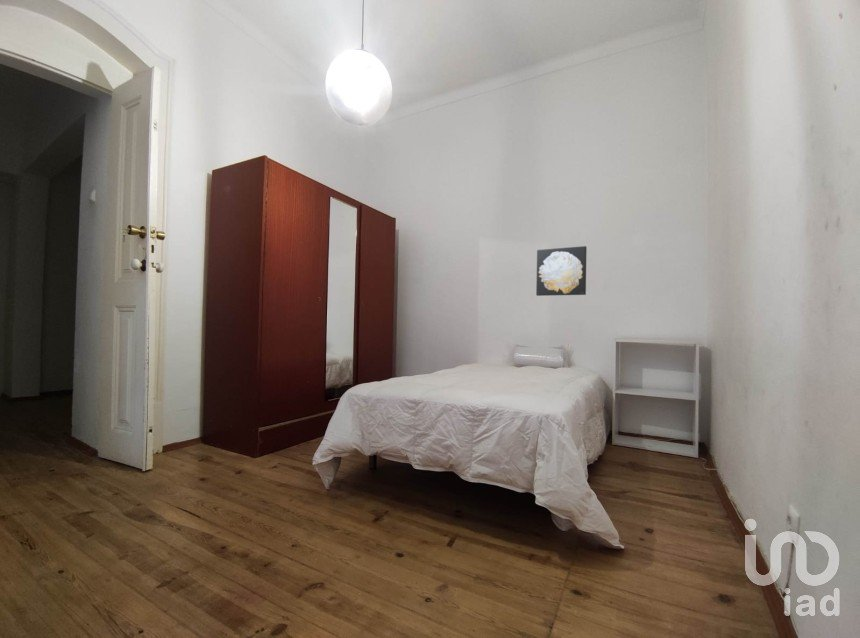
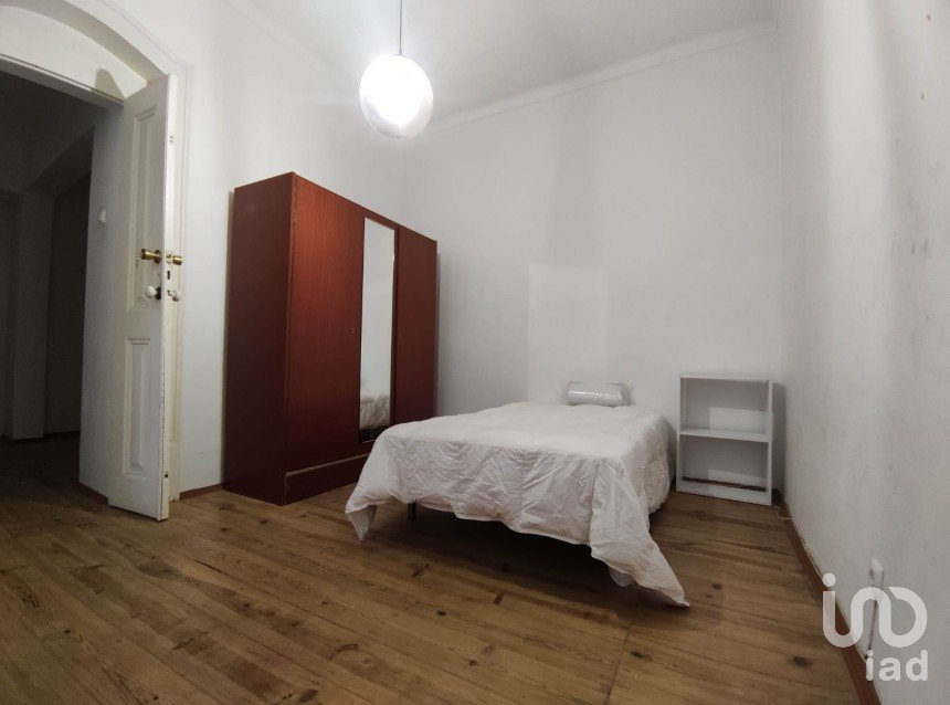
- wall art (560, 271)
